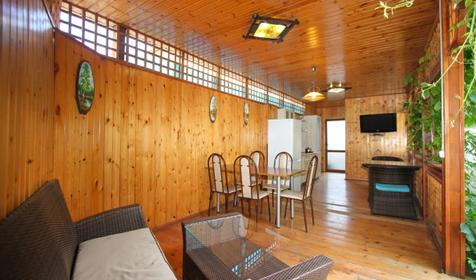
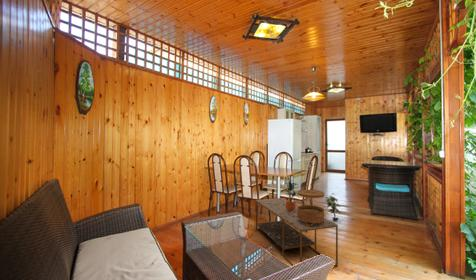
+ decorative container (311, 207)
+ potted plant (290, 193)
+ coffee table (289, 227)
+ potted plant (332, 206)
